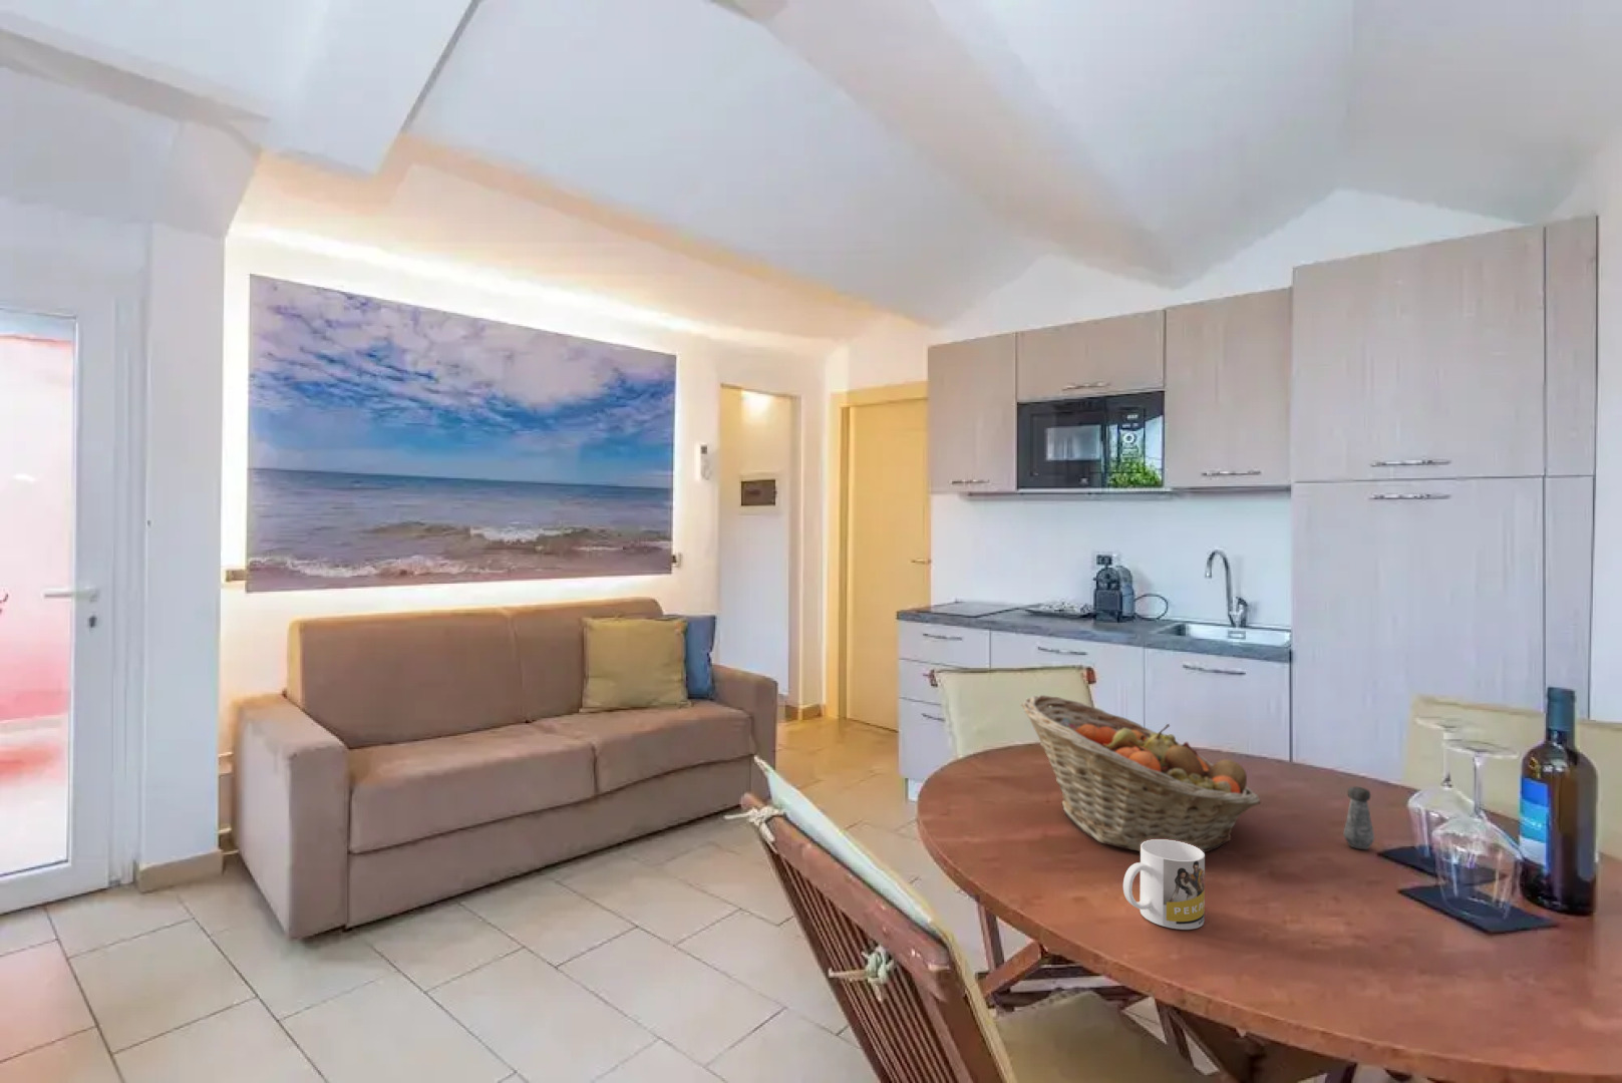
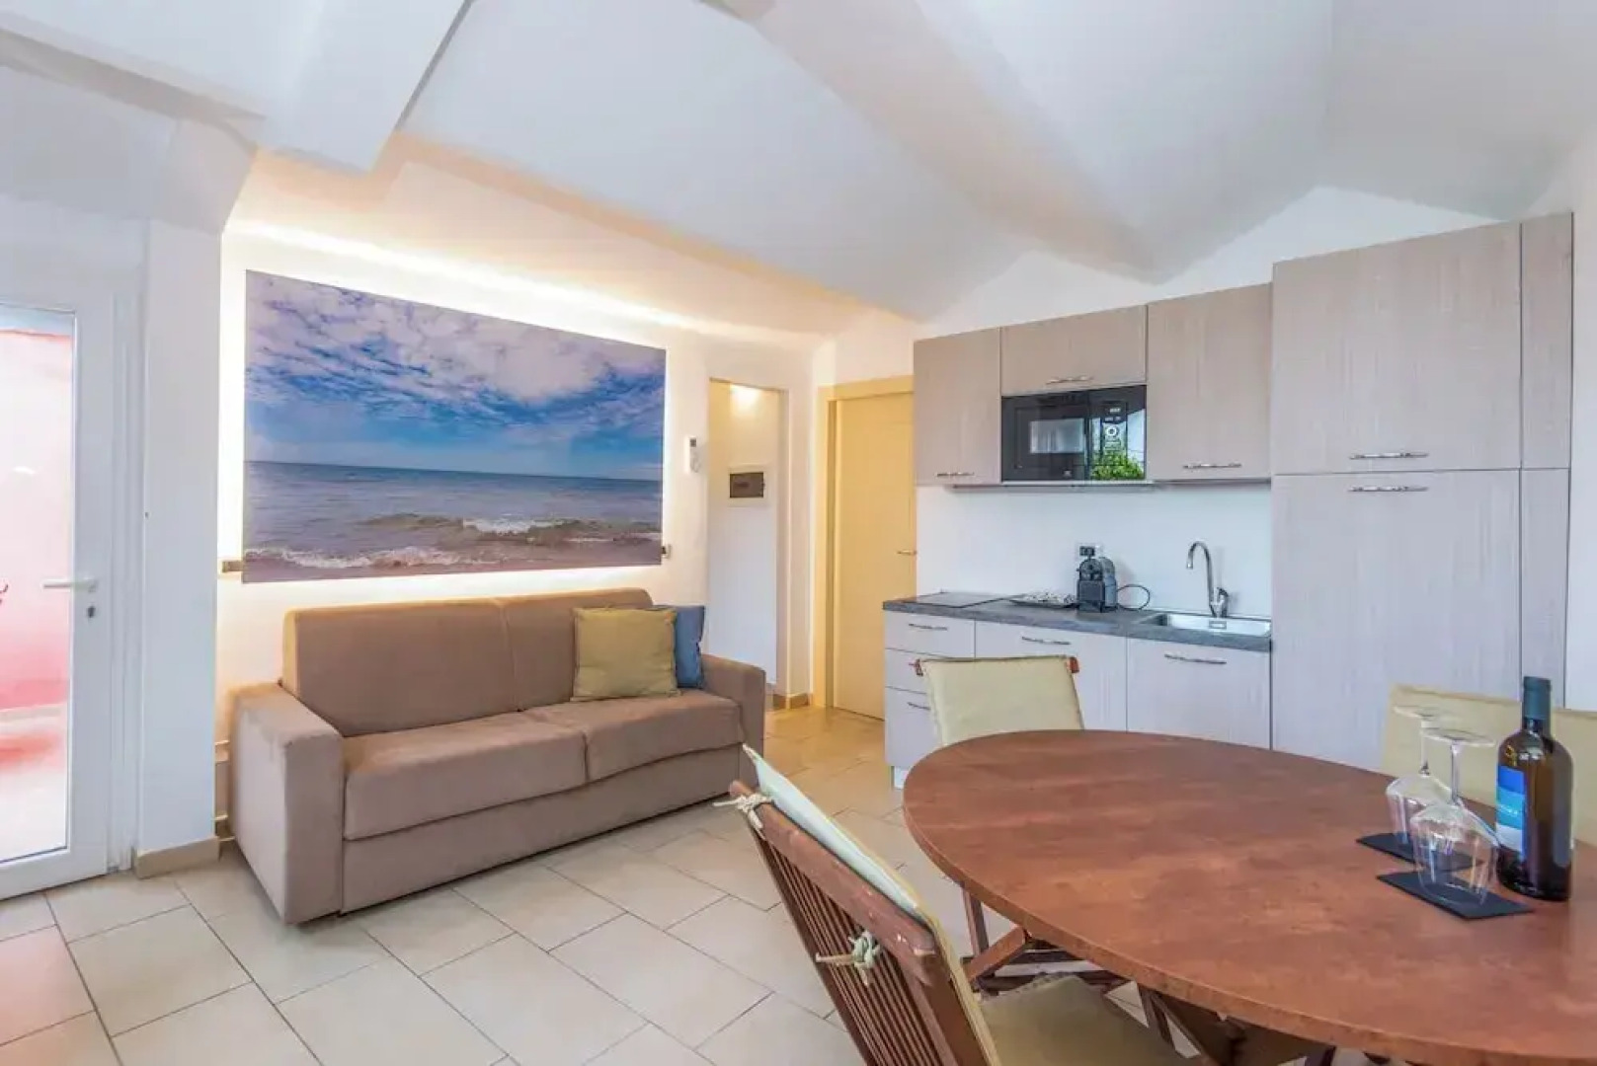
- mug (1159, 884)
- fruit basket (1130, 764)
- salt shaker (1359, 816)
